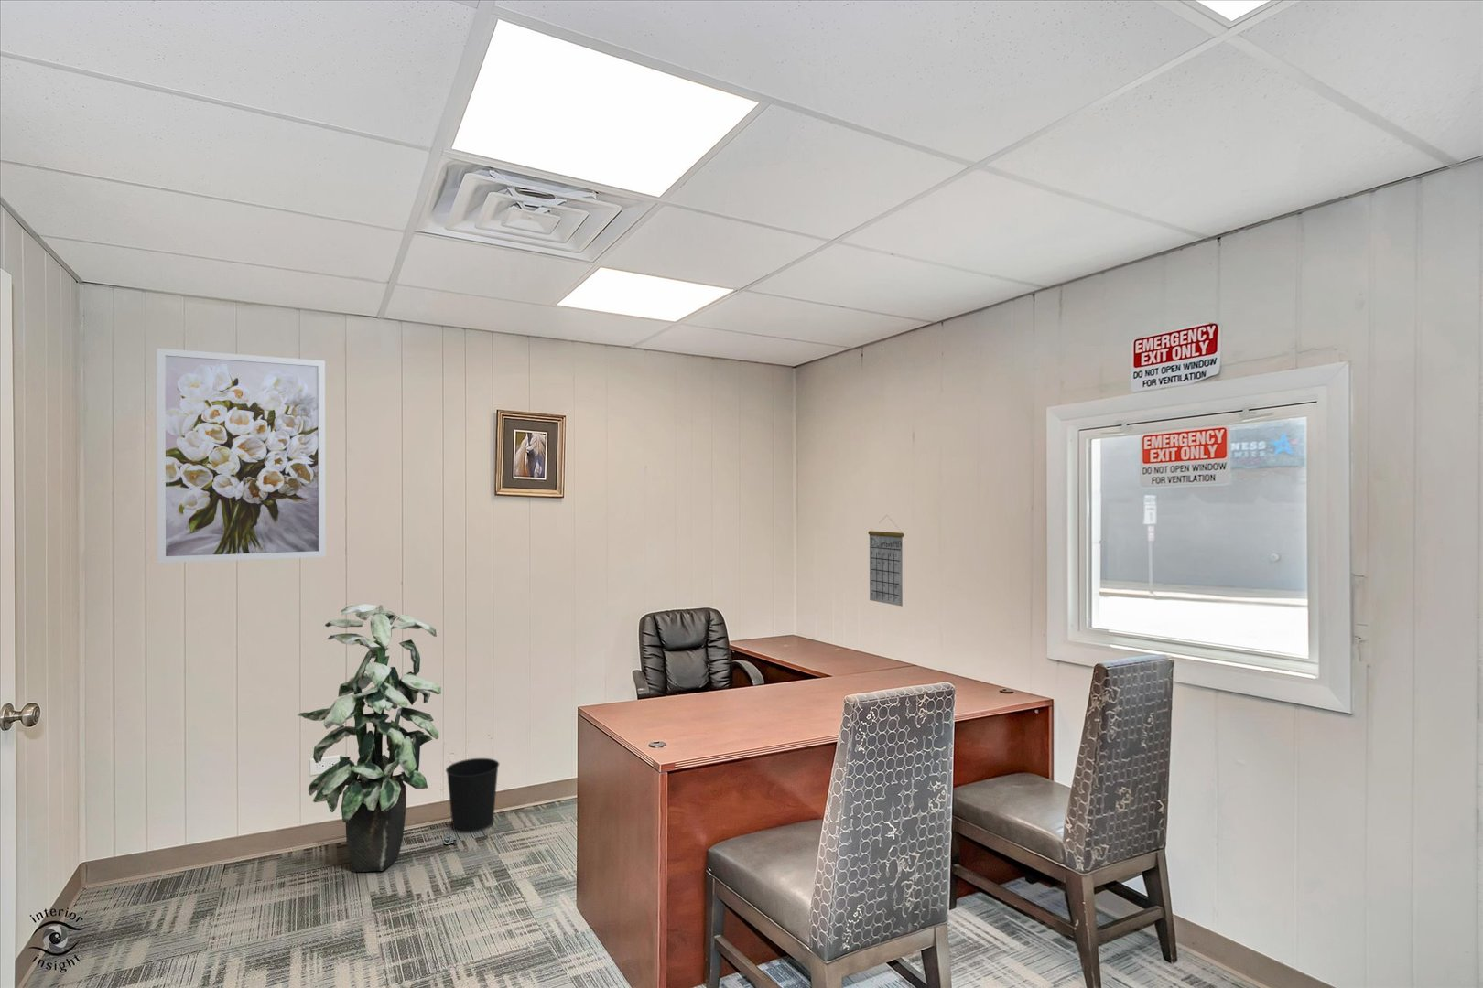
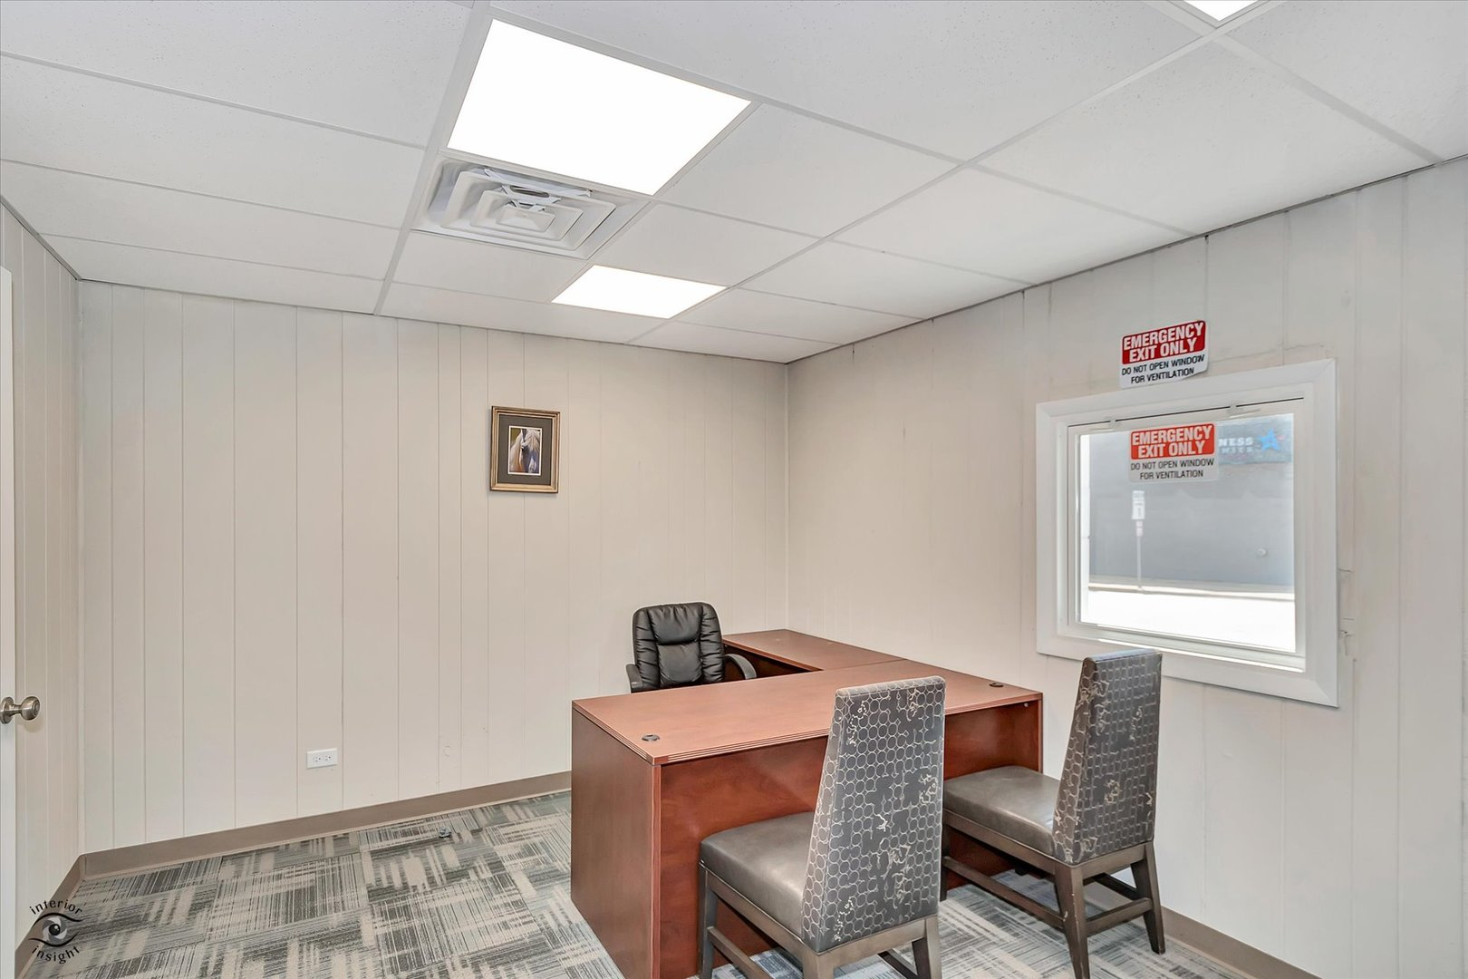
- wastebasket (472, 795)
- indoor plant (371, 732)
- wall art (245, 458)
- calendar (885, 559)
